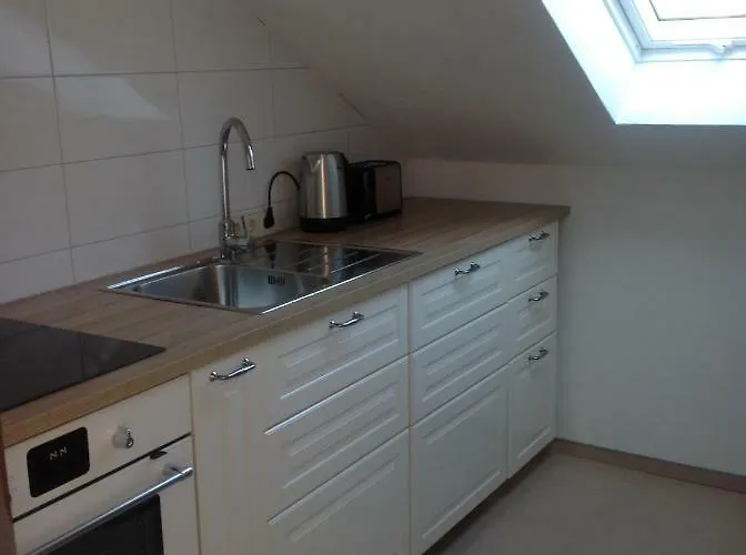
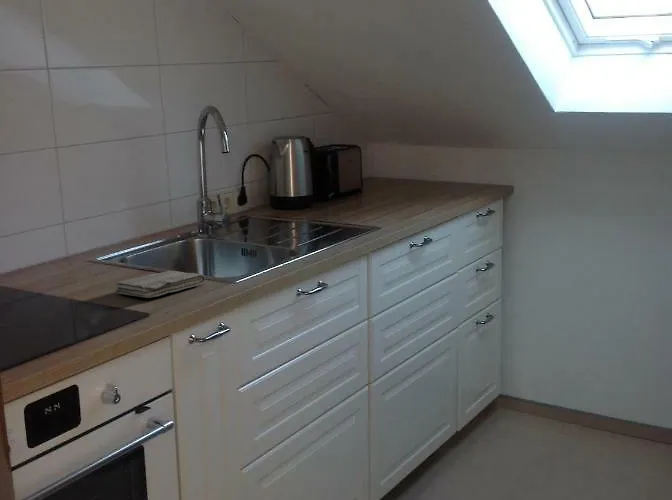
+ washcloth (159, 282)
